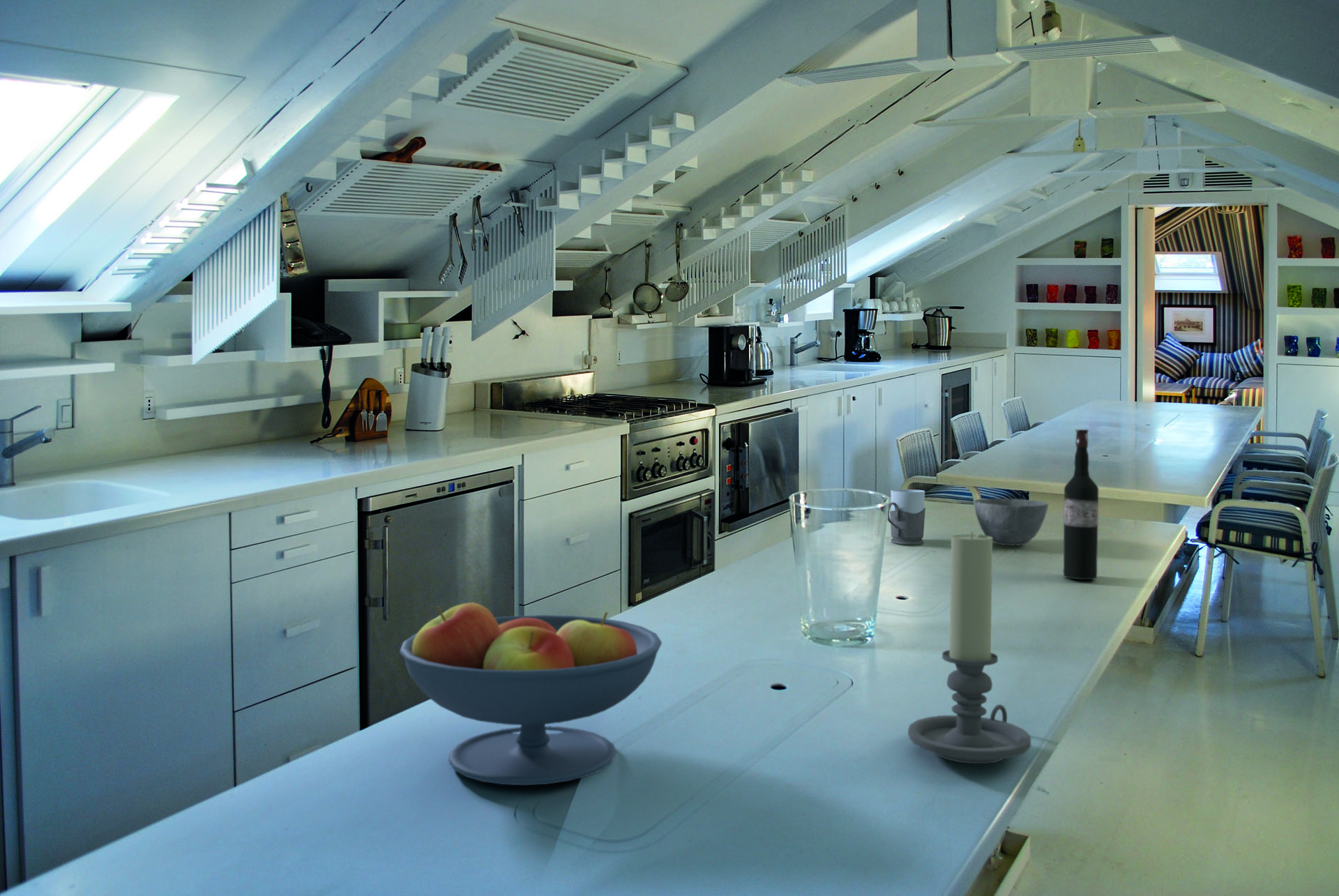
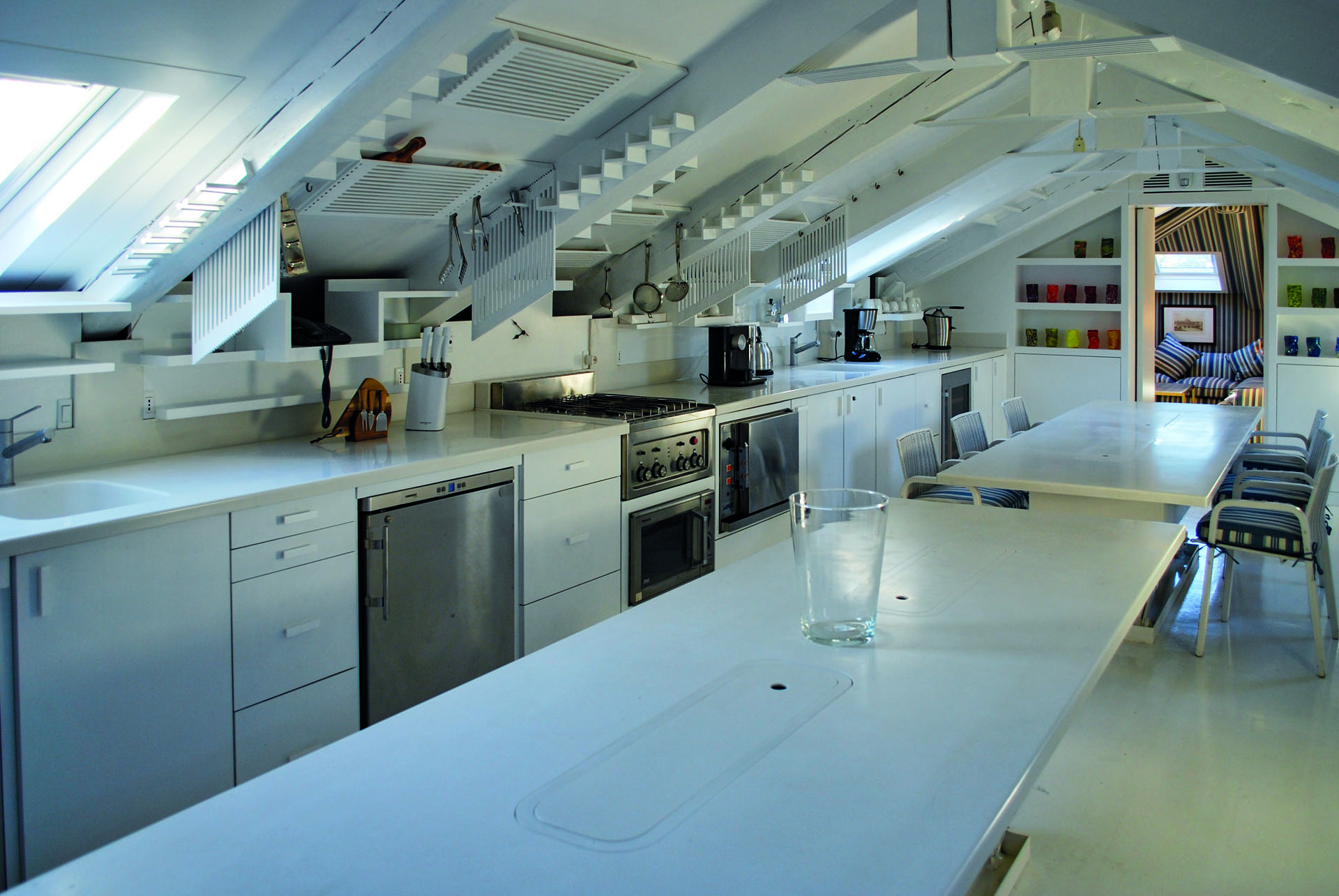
- wine bottle (1081, 503)
- fruit bowl (533, 678)
- bowl (1010, 522)
- mug (902, 517)
- candle holder (976, 640)
